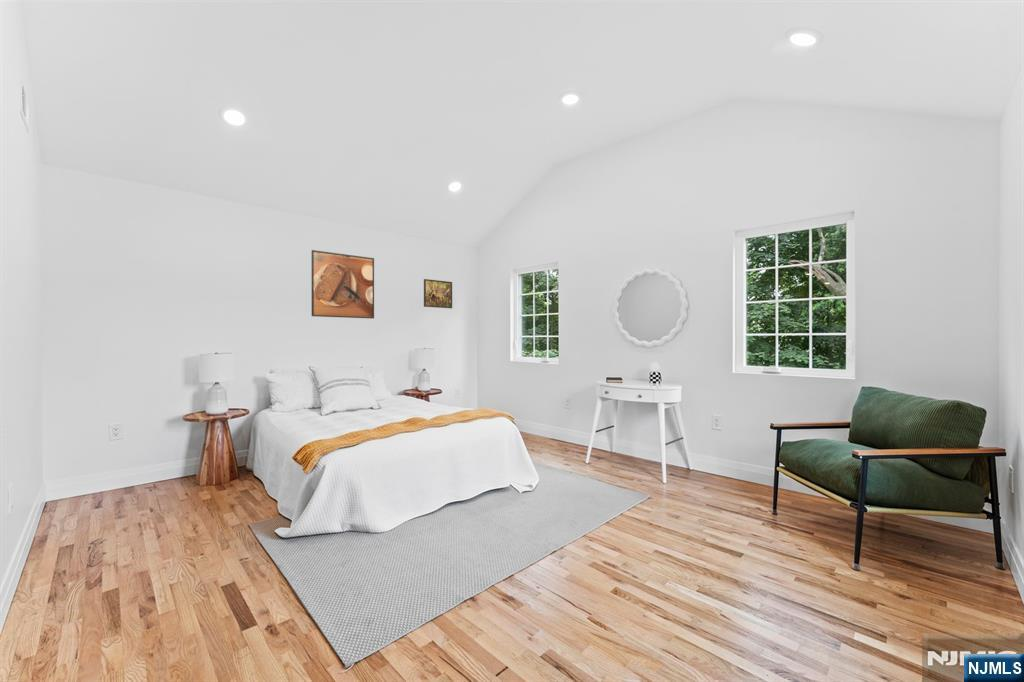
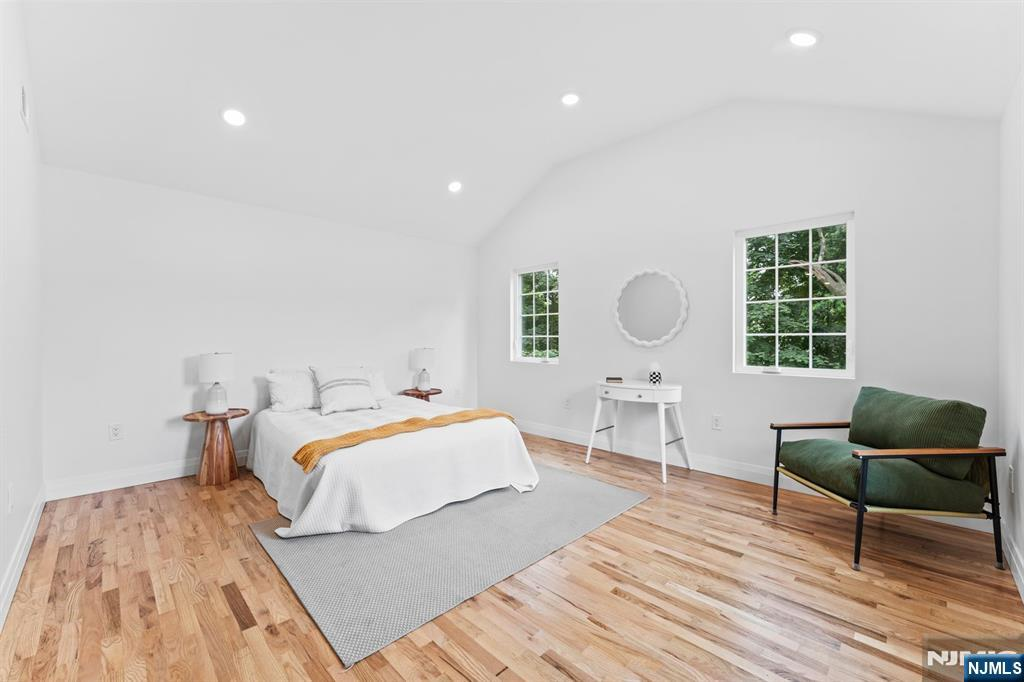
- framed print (344, 285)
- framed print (438, 294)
